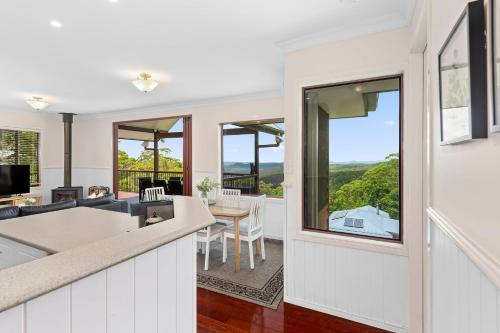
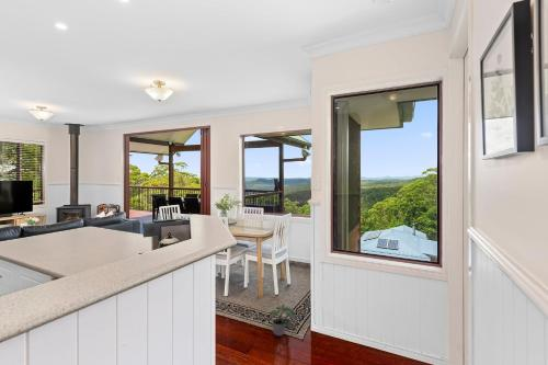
+ potted plant (282, 320)
